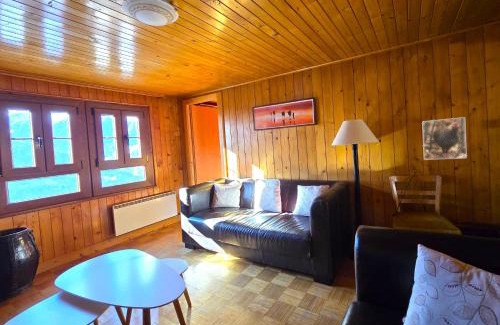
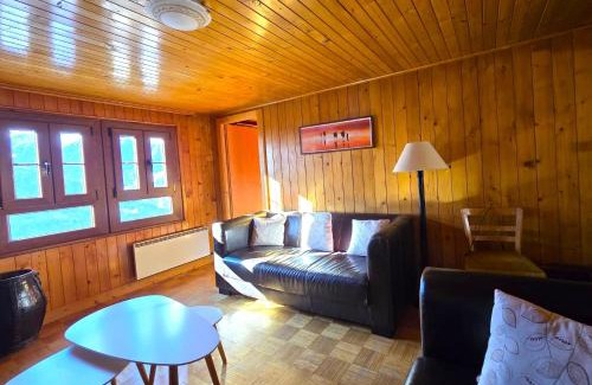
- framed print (443, 139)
